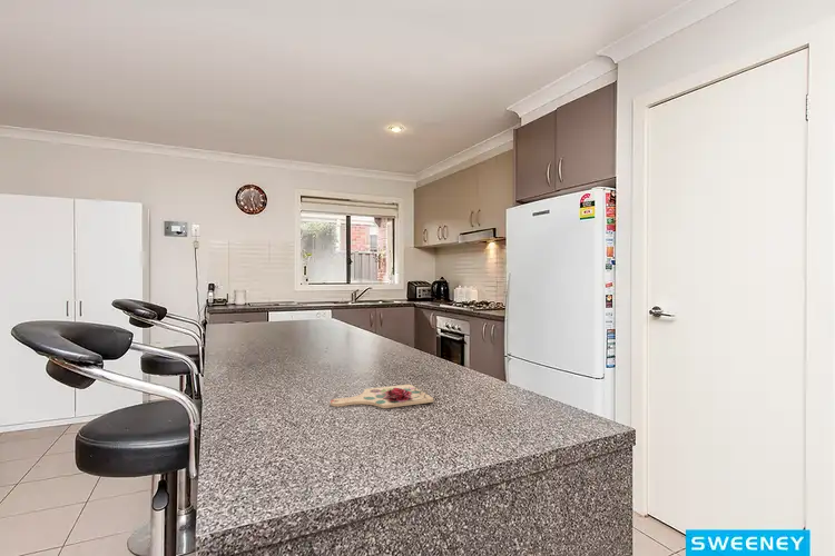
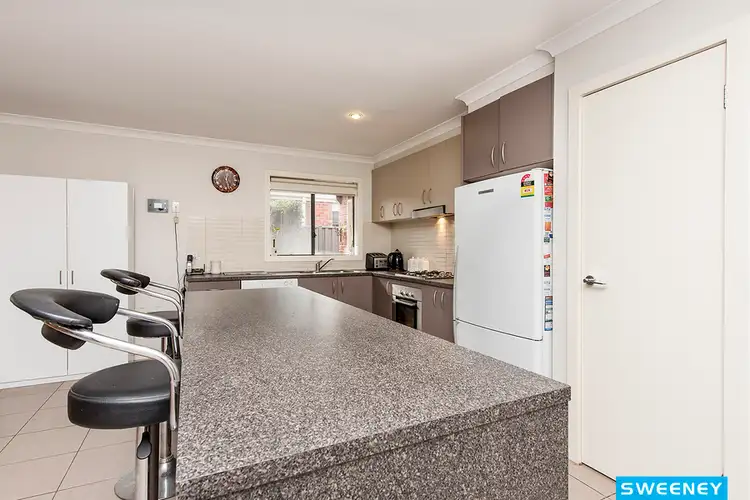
- cutting board (377, 394)
